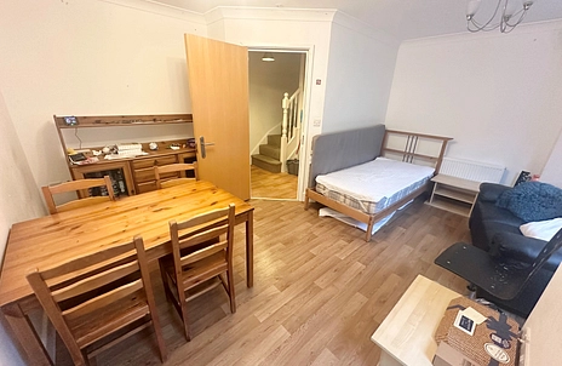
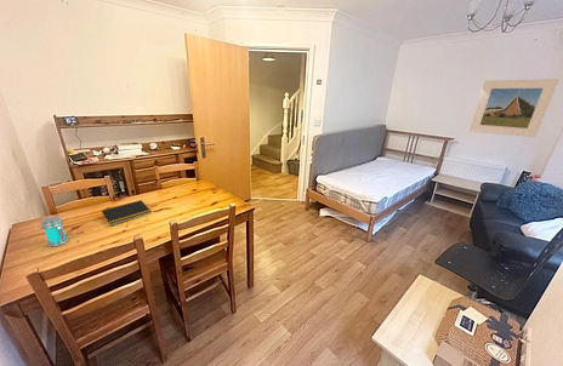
+ jar (53, 230)
+ notepad (126, 211)
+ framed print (508, 108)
